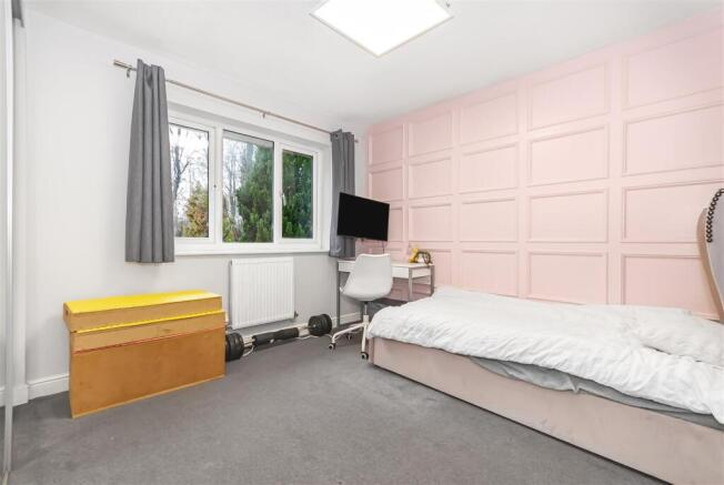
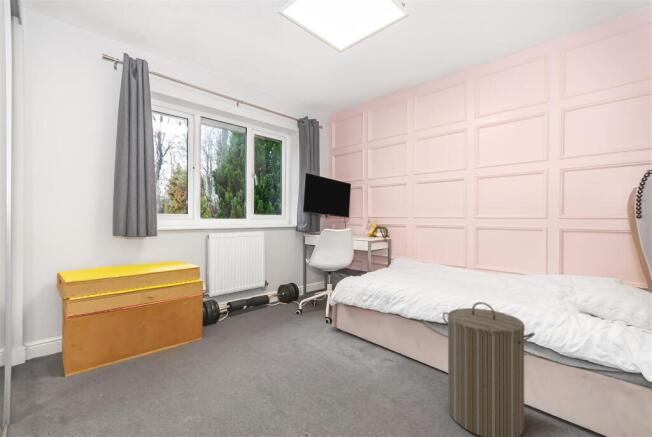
+ laundry hamper (484, 359)
